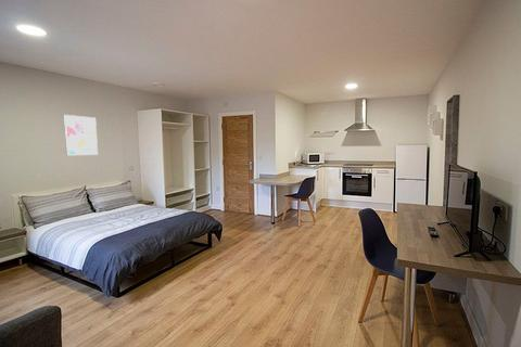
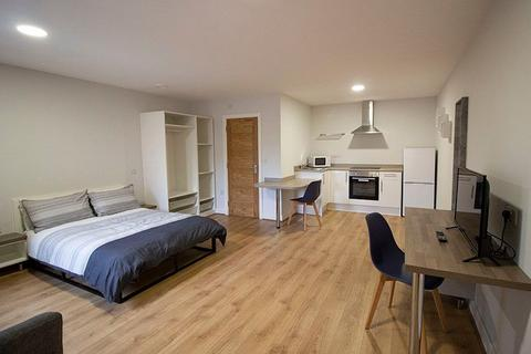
- wall art (81, 136)
